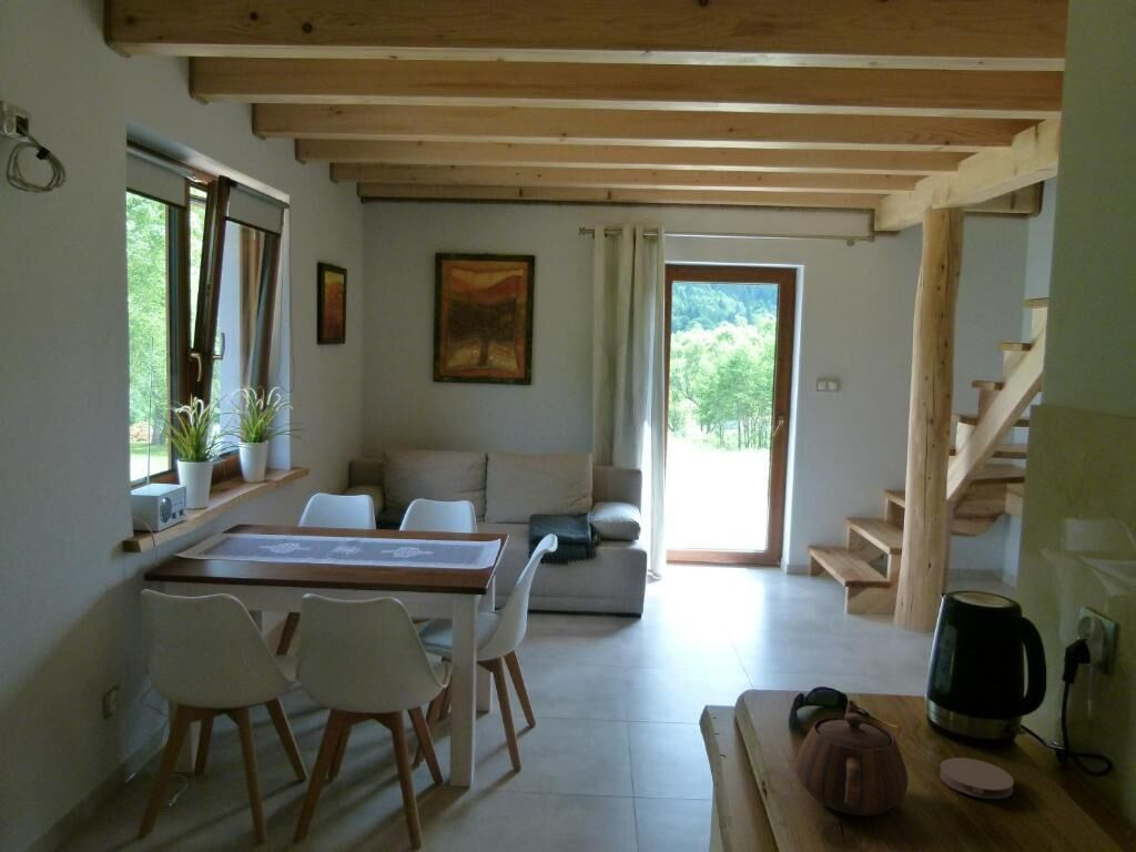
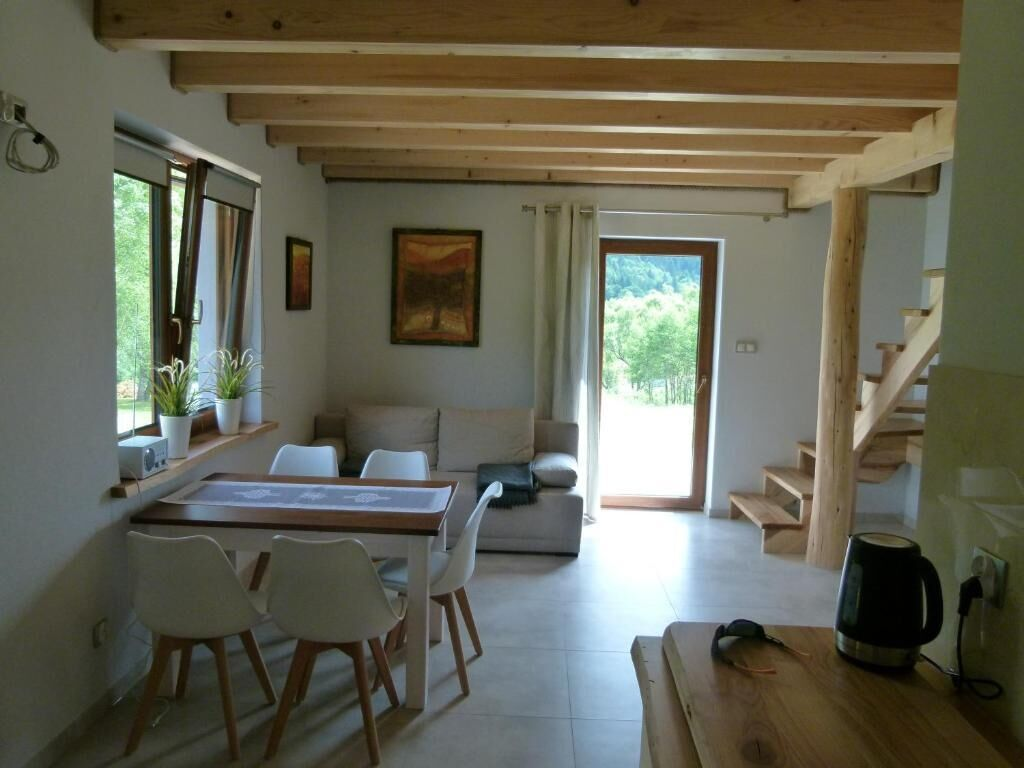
- coaster (975, 777)
- teapot (851, 753)
